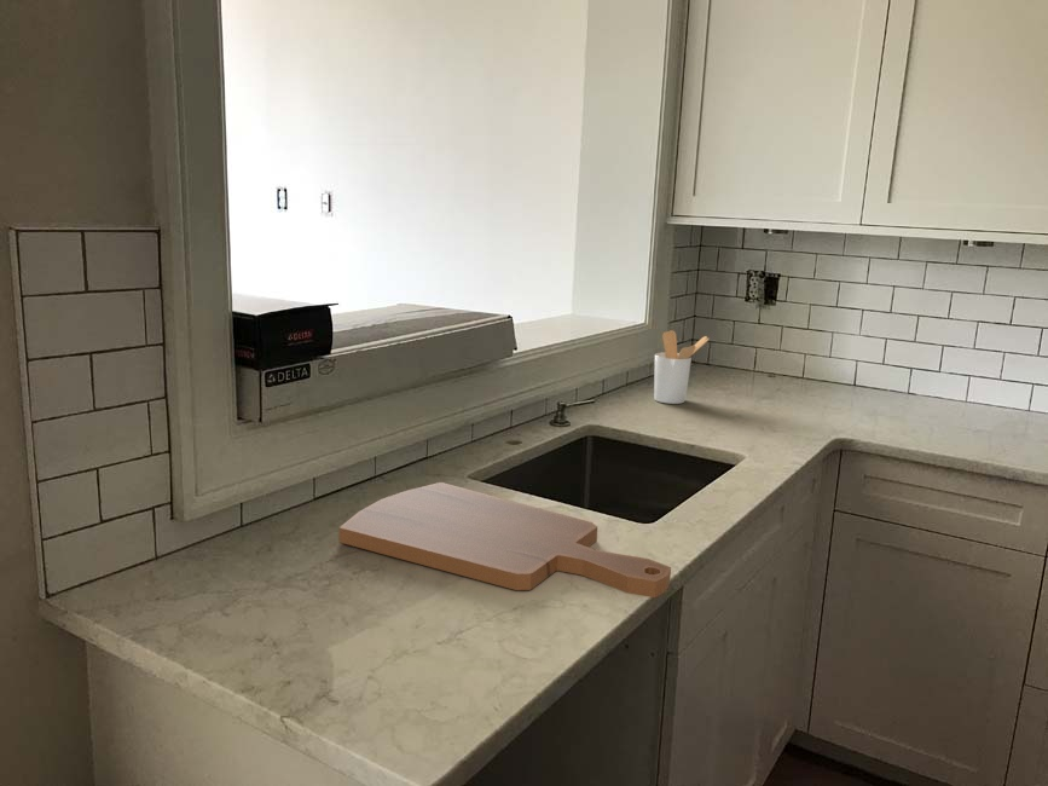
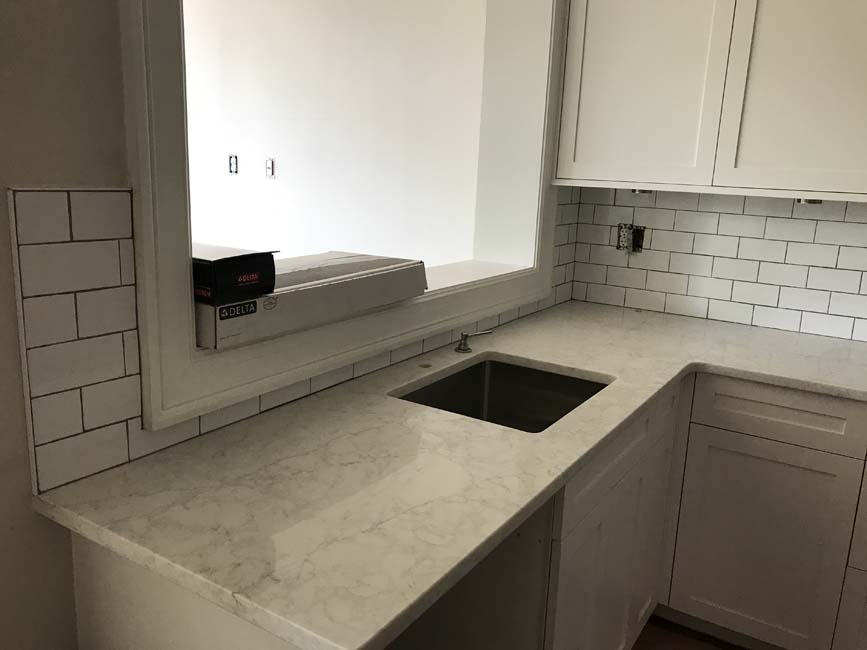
- cutting board (487, 534)
- utensil holder (681, 366)
